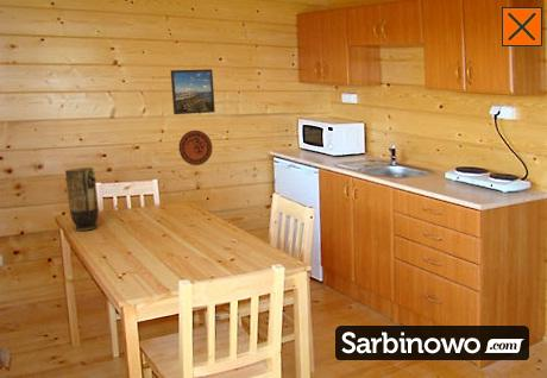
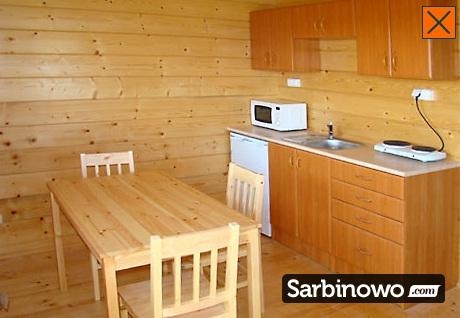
- decorative plate (195, 147)
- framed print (193, 92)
- vase (83, 199)
